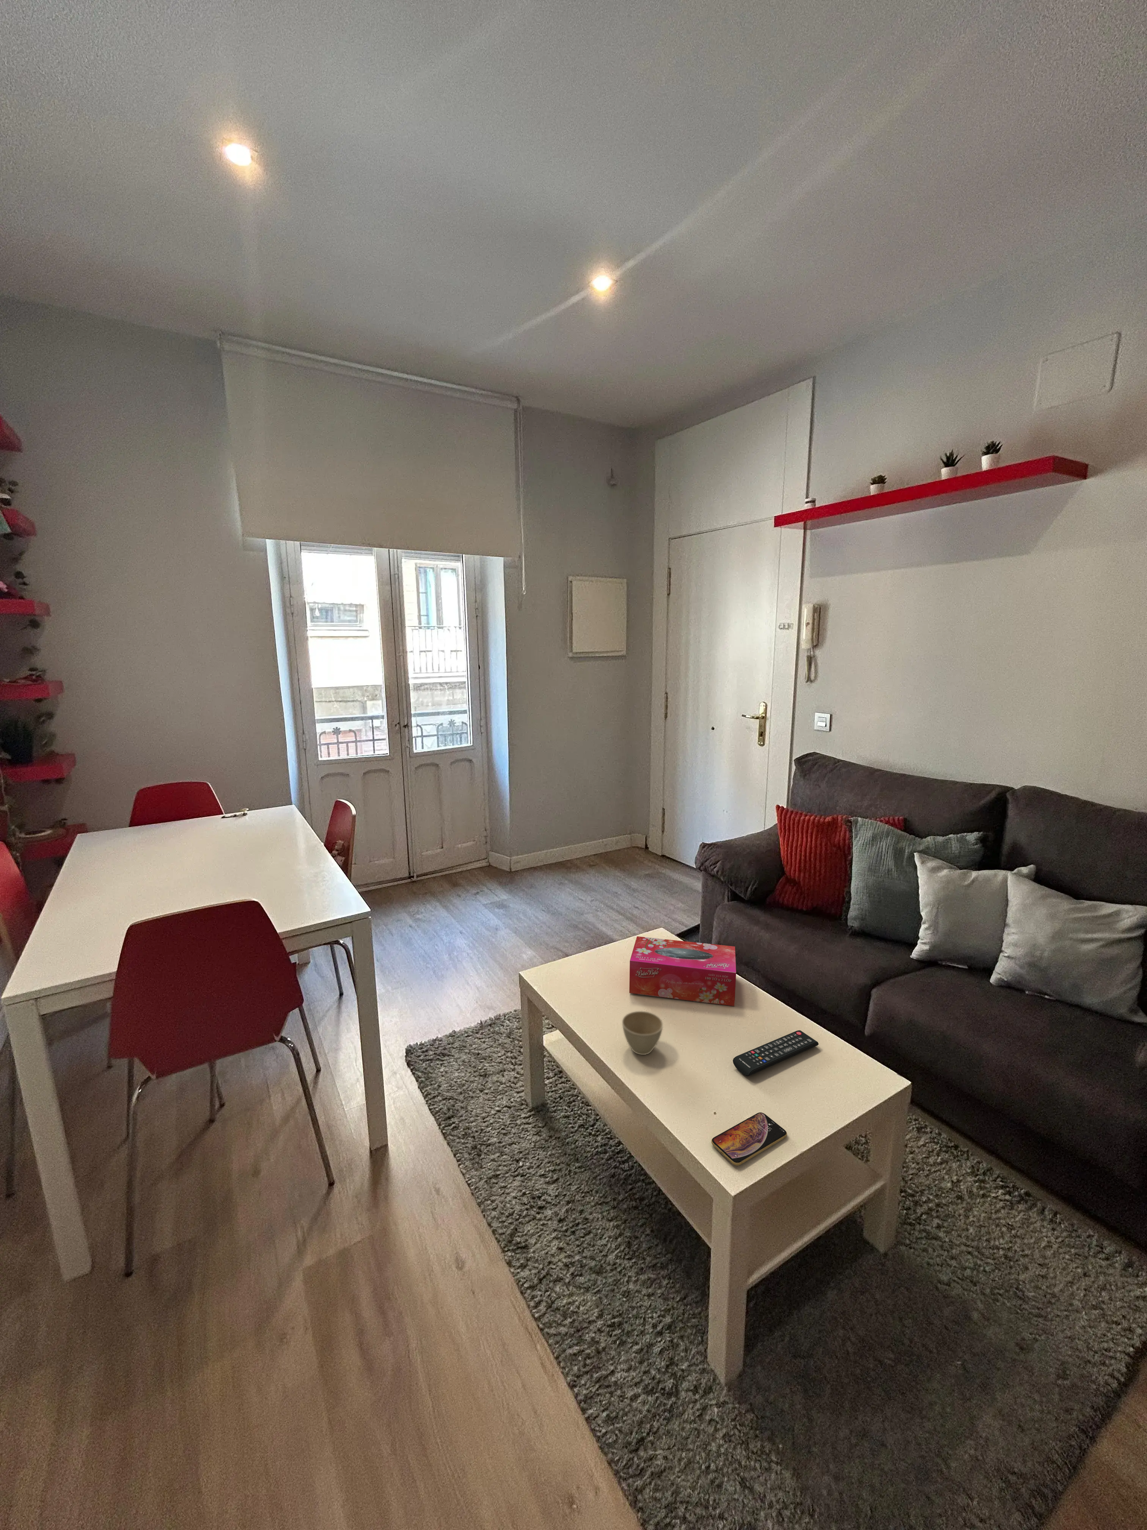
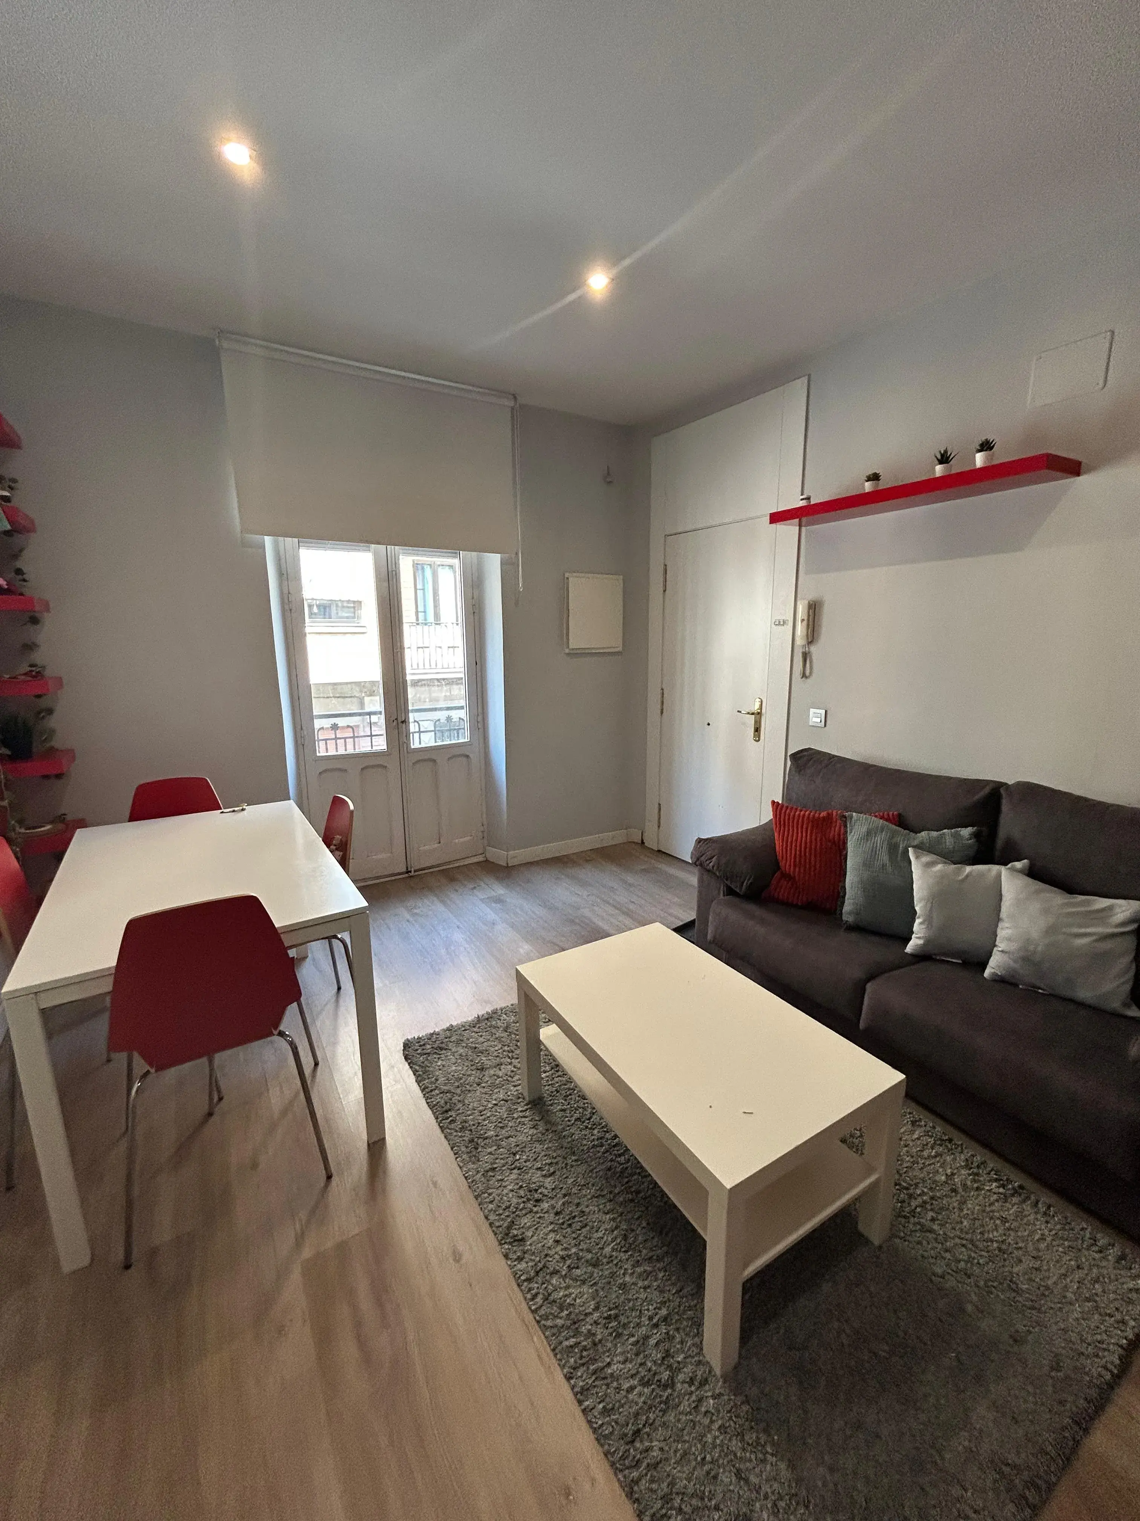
- smartphone (749, 1137)
- tissue box (683, 969)
- flower pot (642, 1035)
- remote control (776, 1053)
